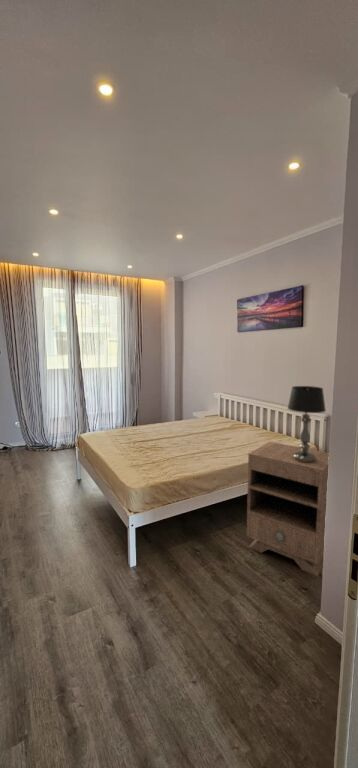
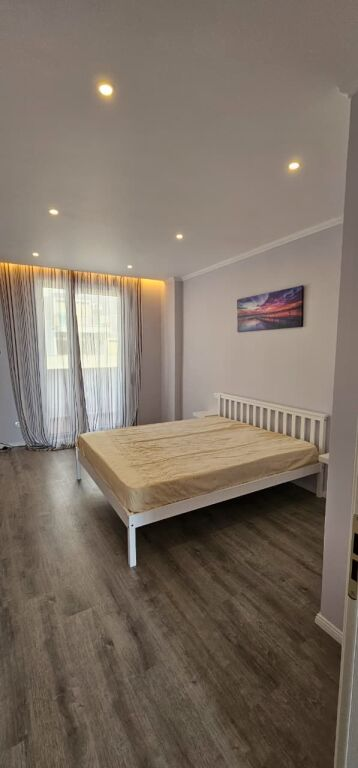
- nightstand (290, 503)
- table lamp (305, 423)
